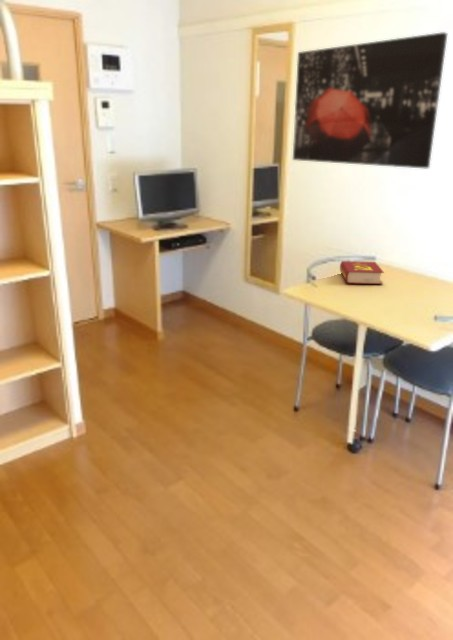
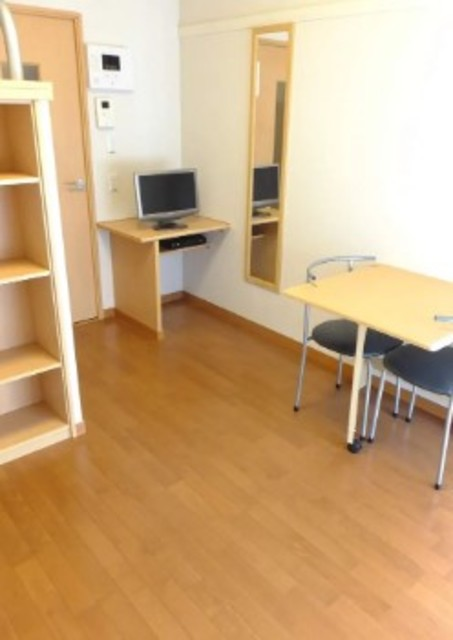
- wall art (358, 105)
- book (361, 272)
